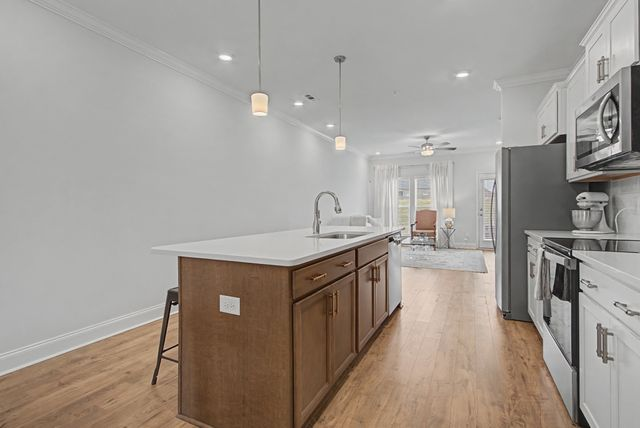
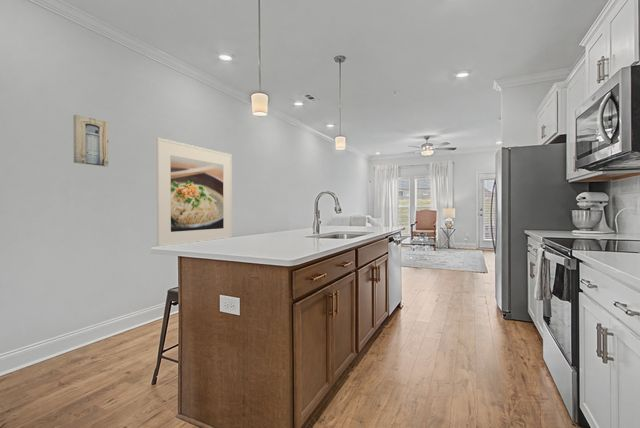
+ wall art (91, 141)
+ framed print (199, 195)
